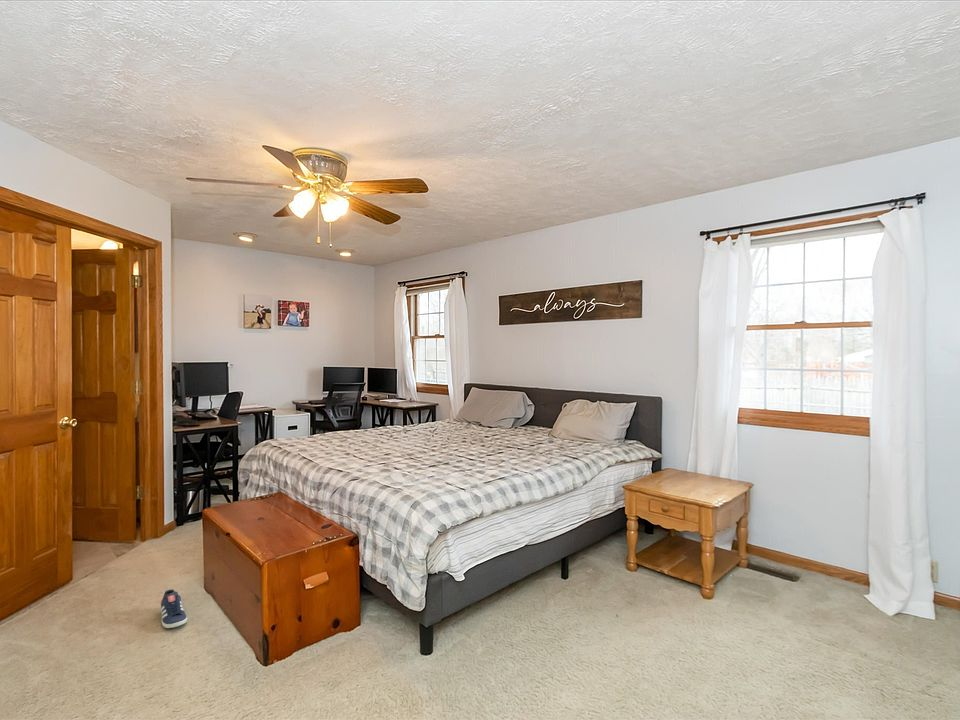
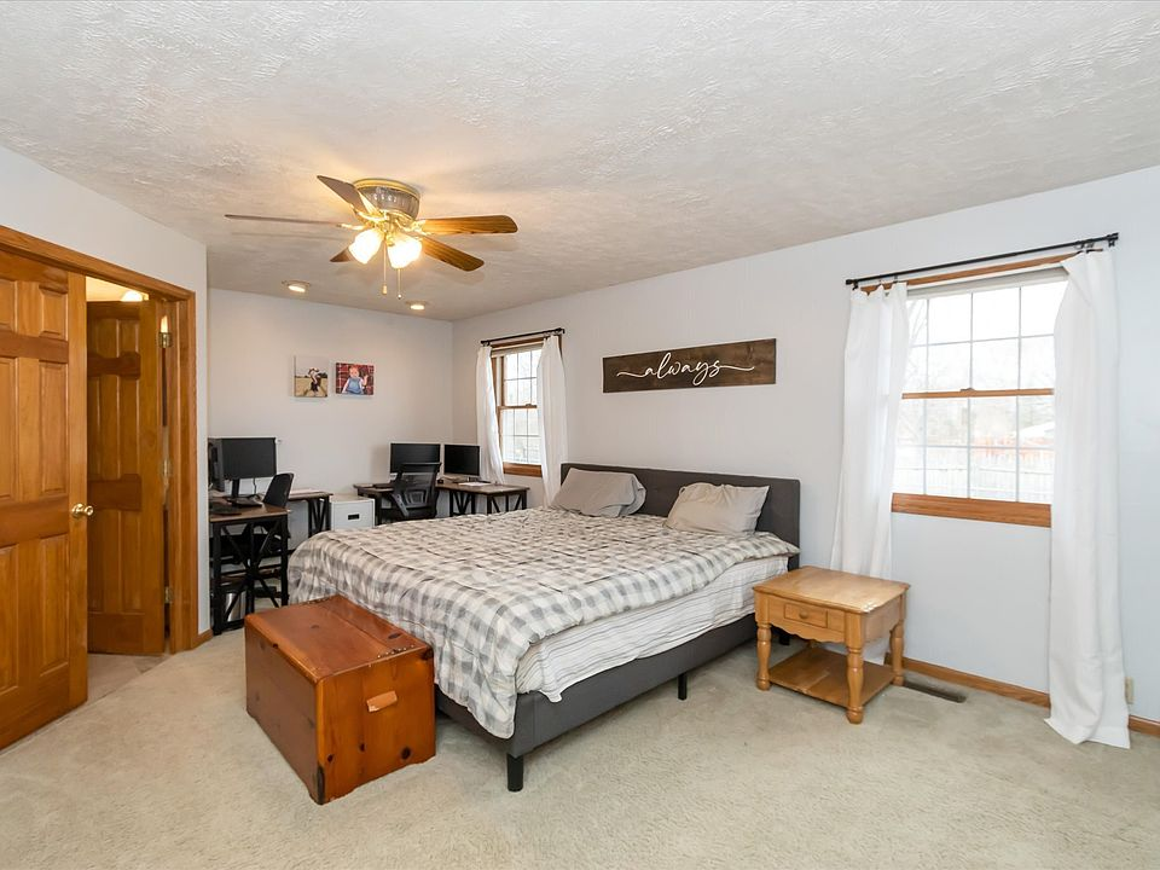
- sneaker (172, 607)
